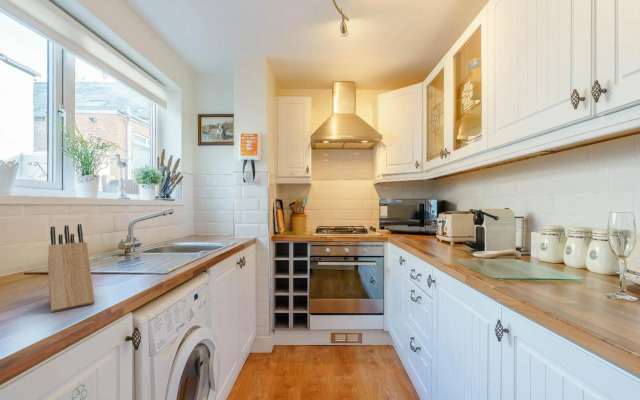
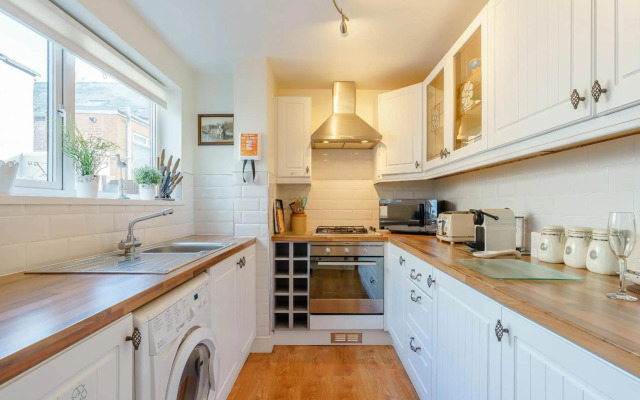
- knife block (69, 261)
